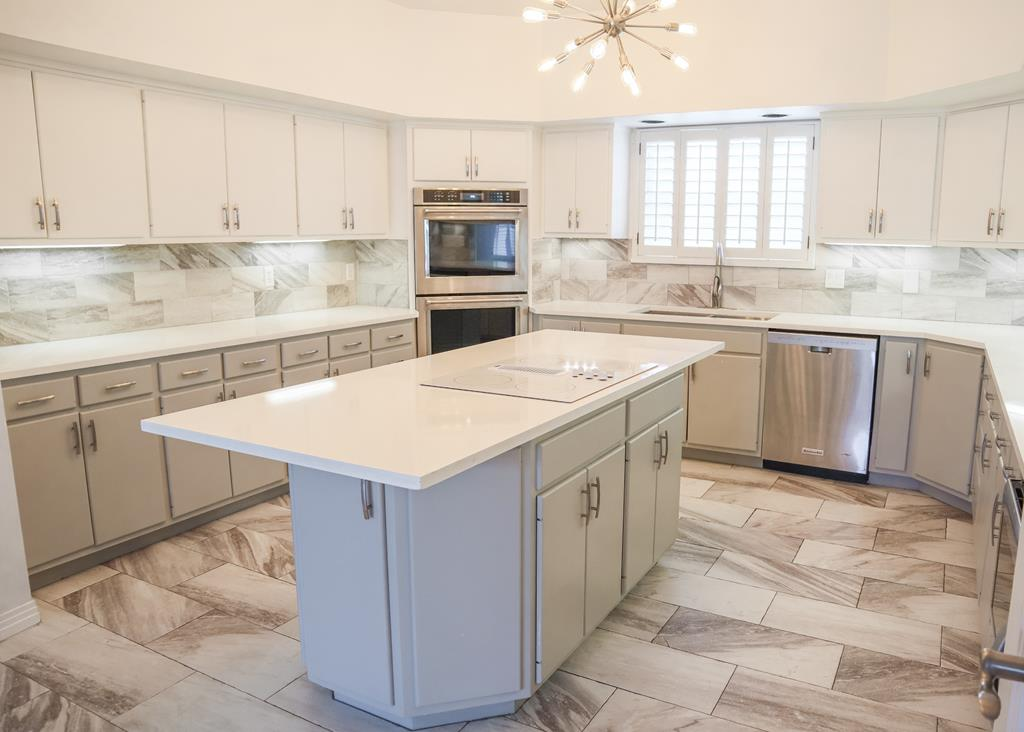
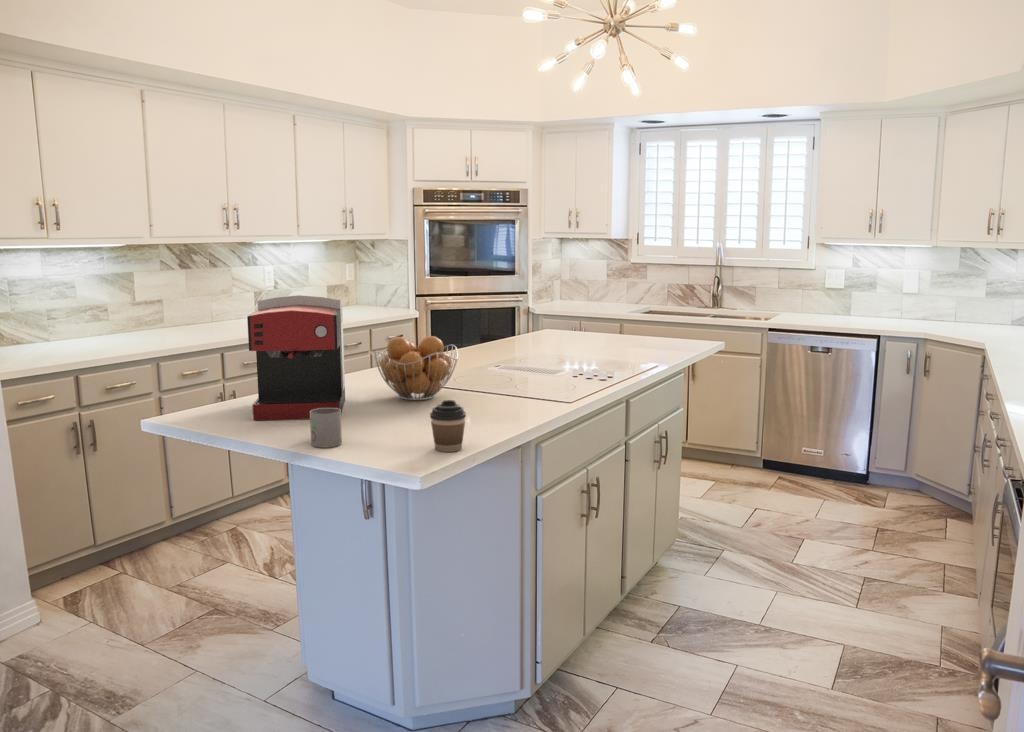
+ coffee maker (298, 355)
+ coffee cup (448, 425)
+ mug (321, 425)
+ fruit basket (416, 366)
